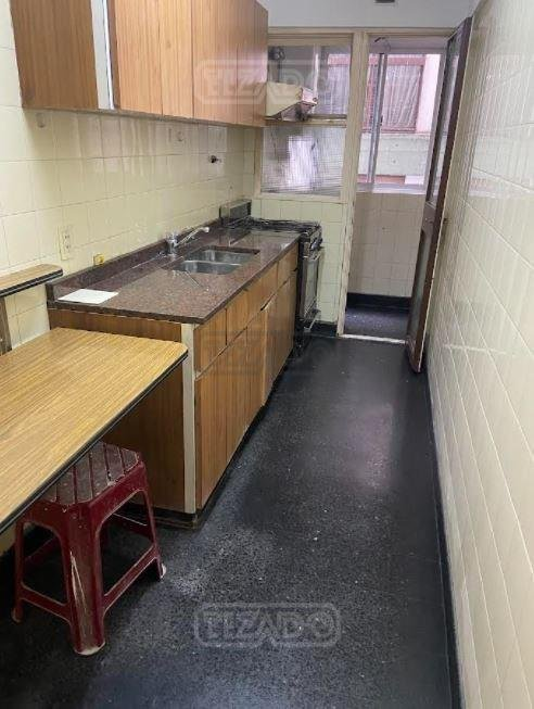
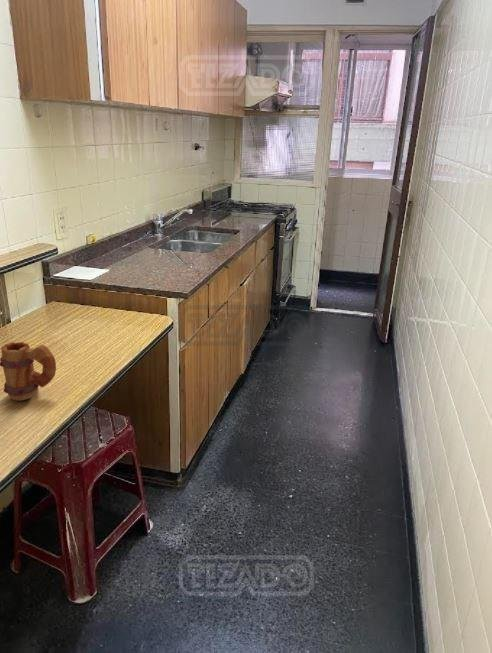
+ mug (28, 371)
